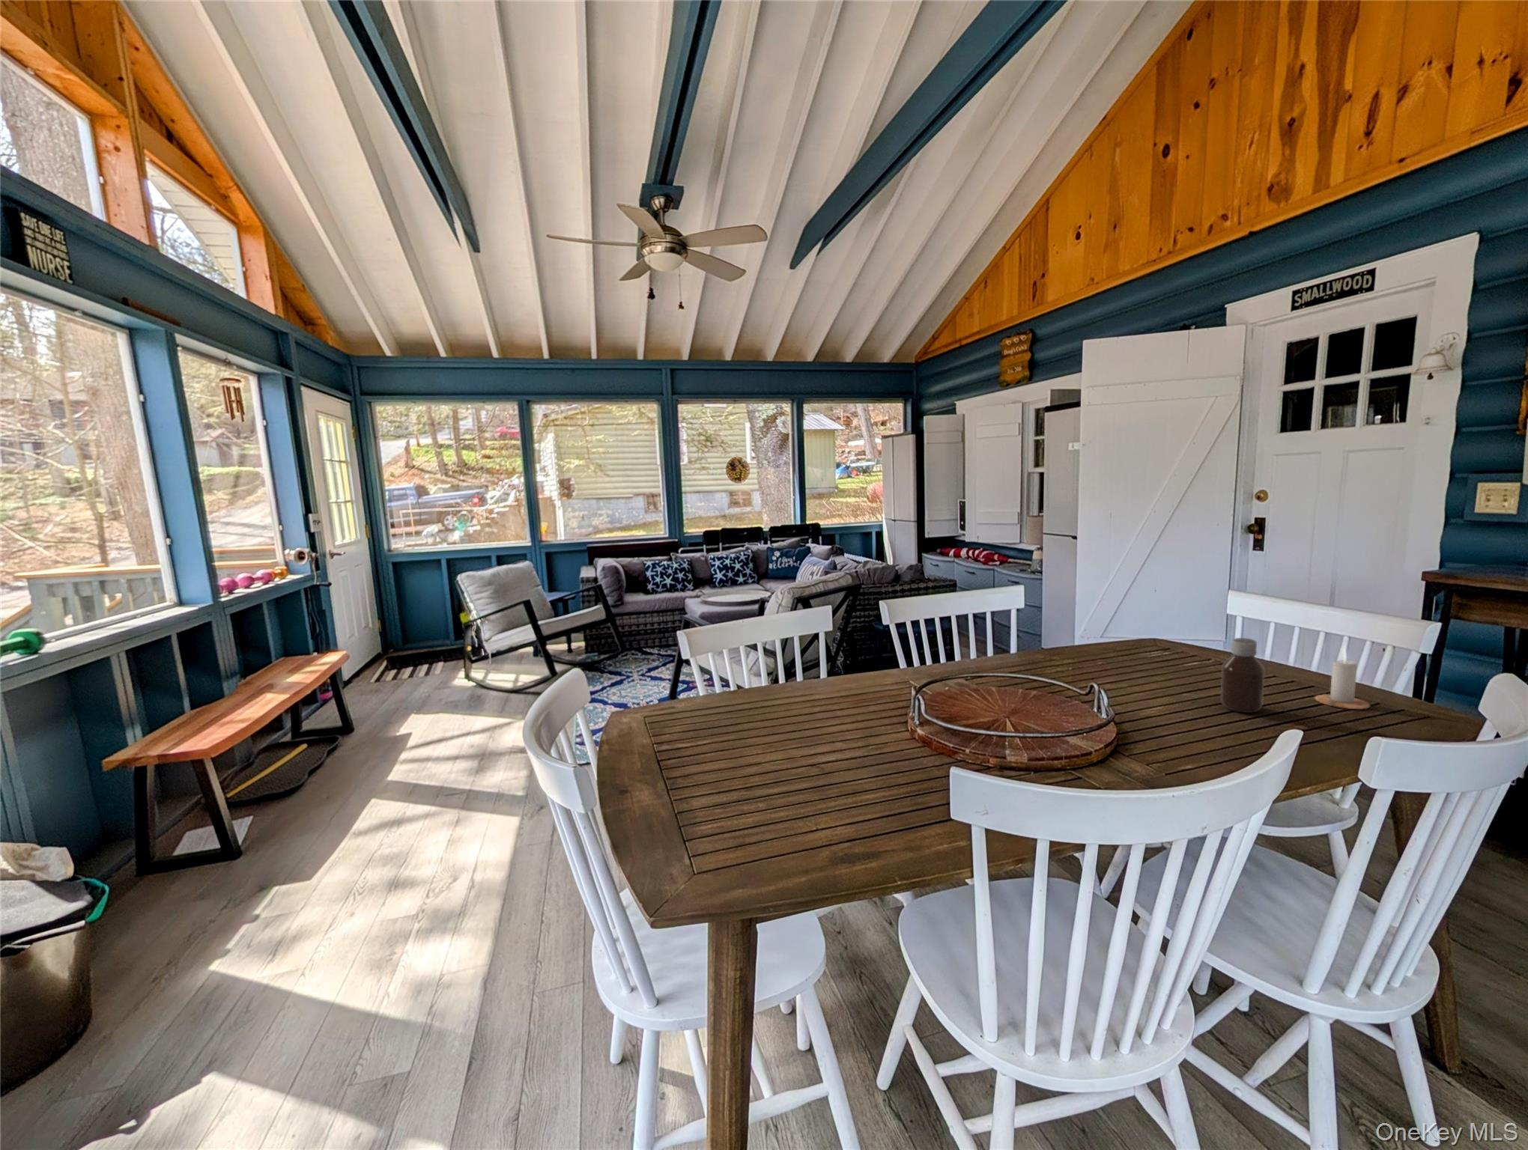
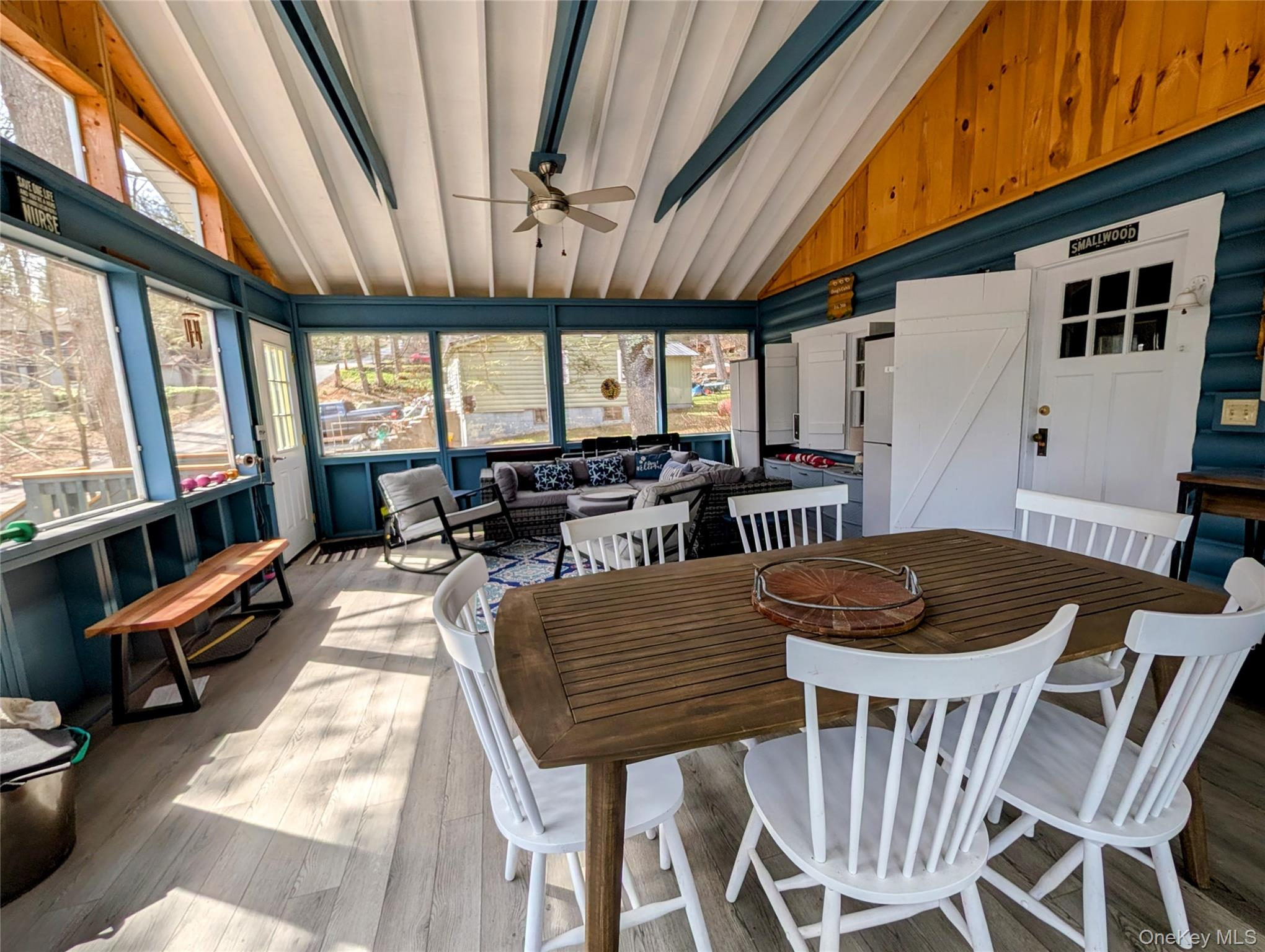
- bottle (1243, 674)
- candle (1343, 673)
